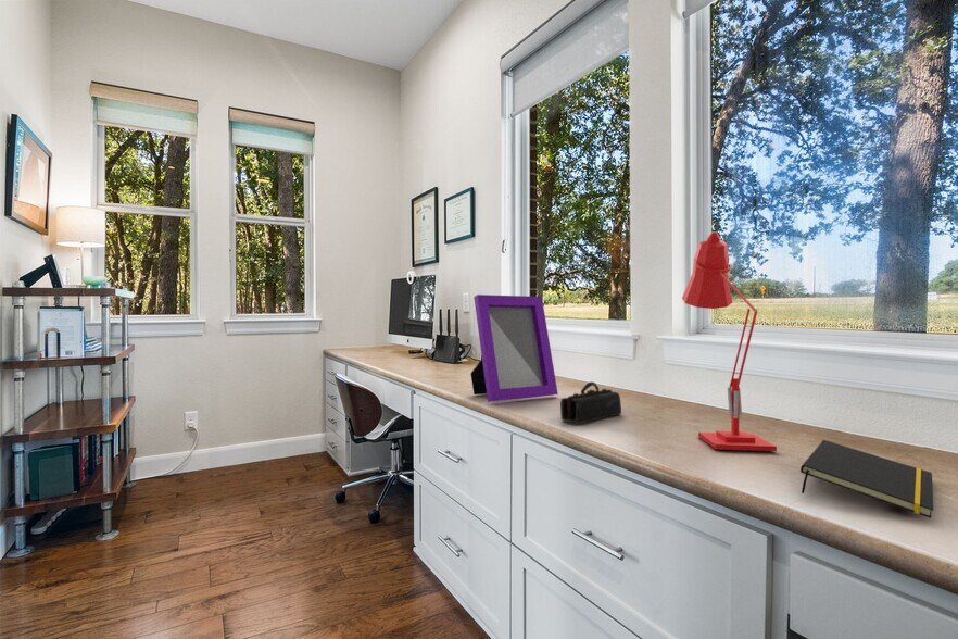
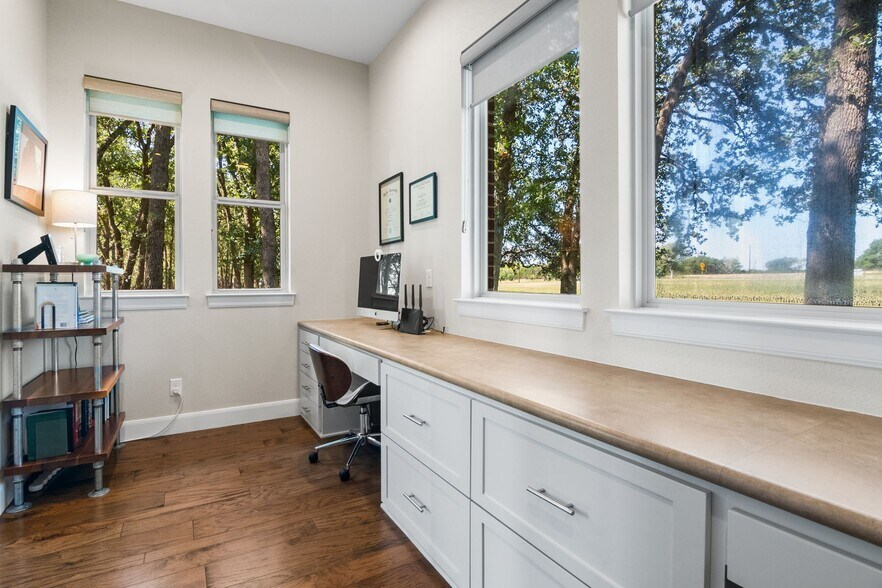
- notepad (868, 472)
- picture frame (510, 346)
- pencil case (591, 399)
- desk lamp (741, 337)
